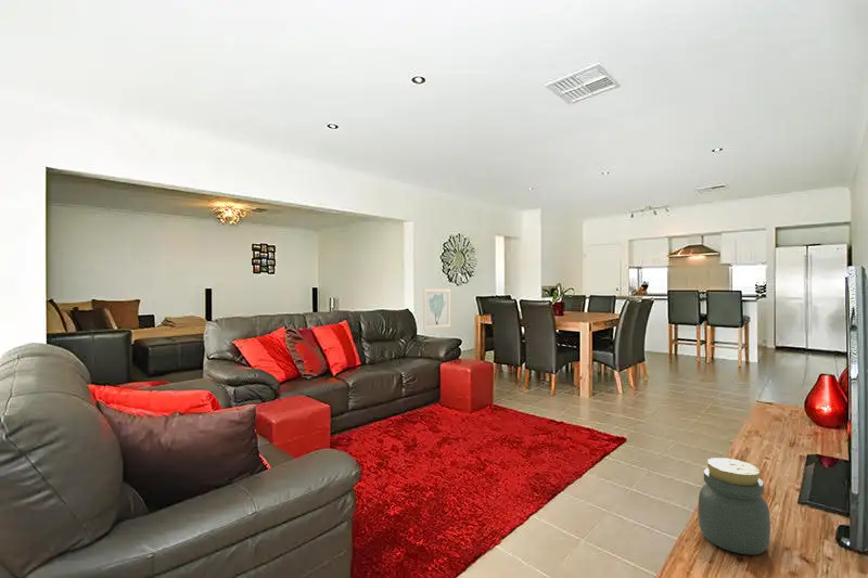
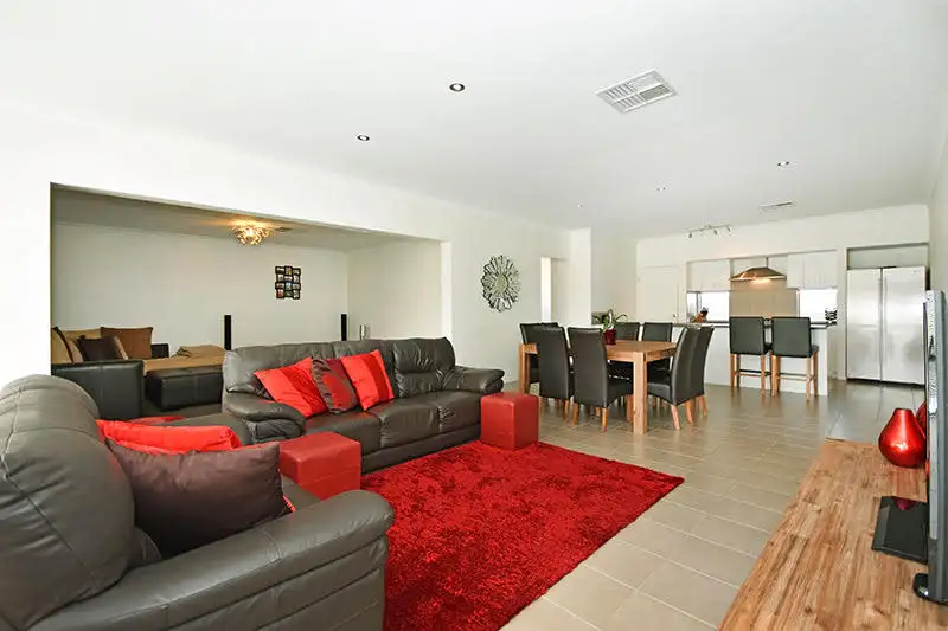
- wall art (437, 308)
- jar (732, 502)
